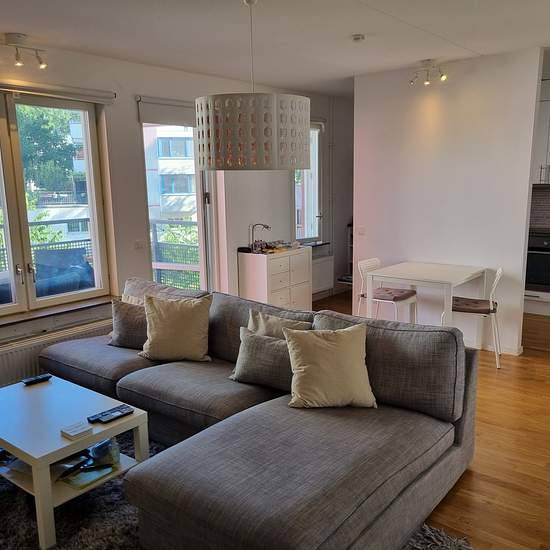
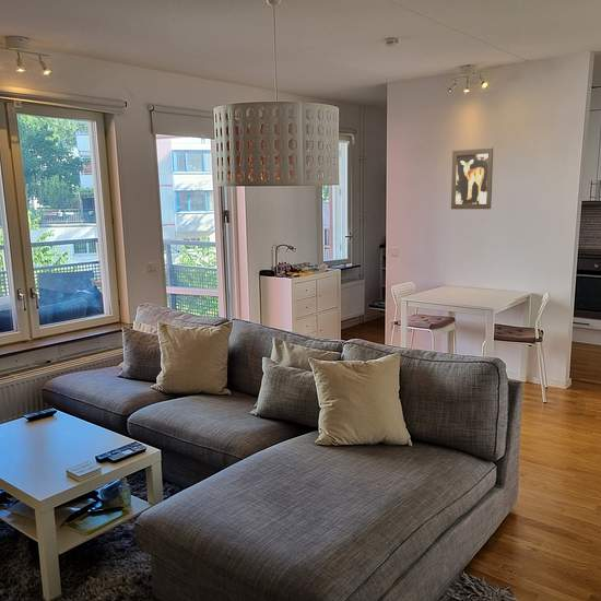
+ wall art (471, 179)
